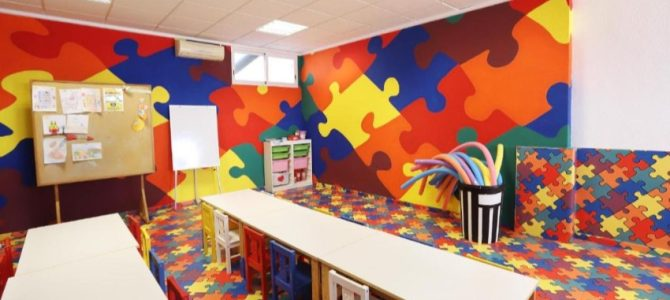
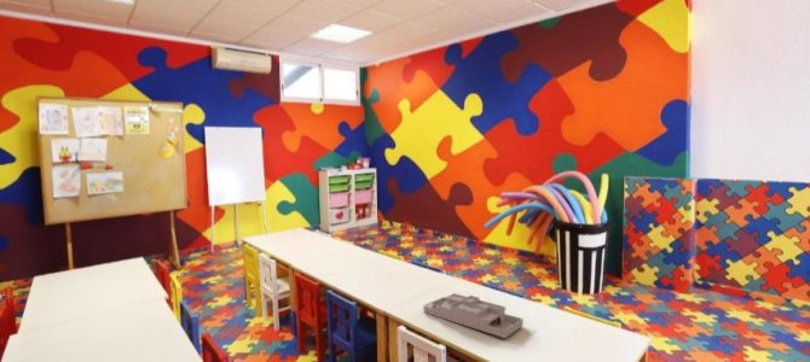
+ desk organizer (470, 309)
